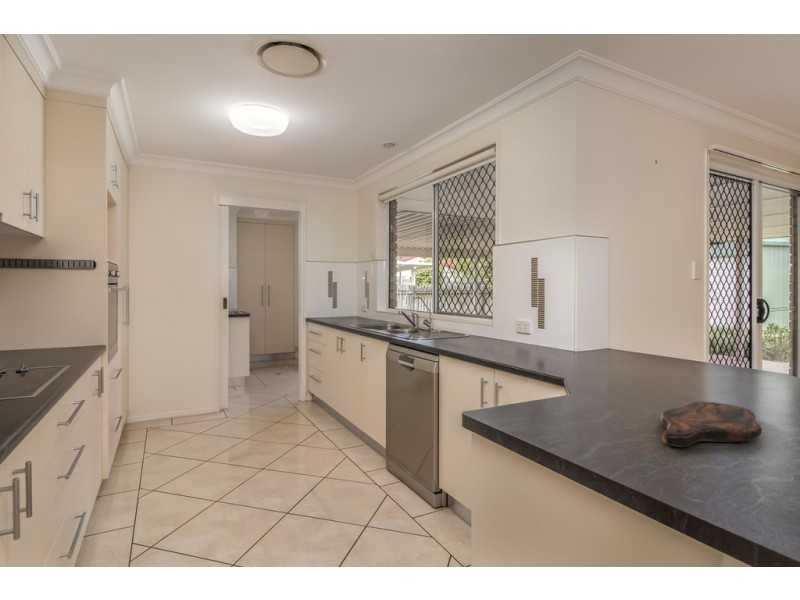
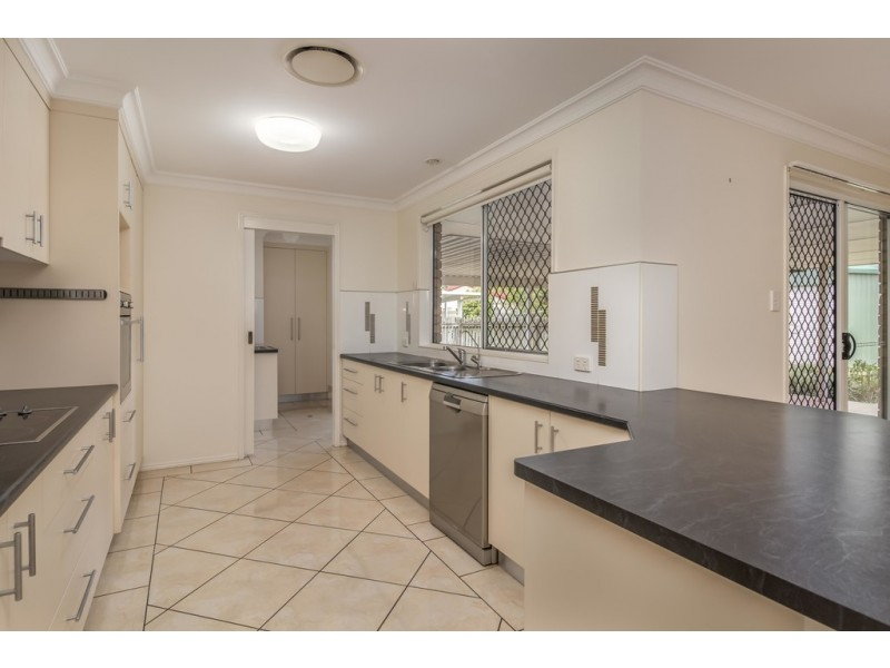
- cutting board (709, 423)
